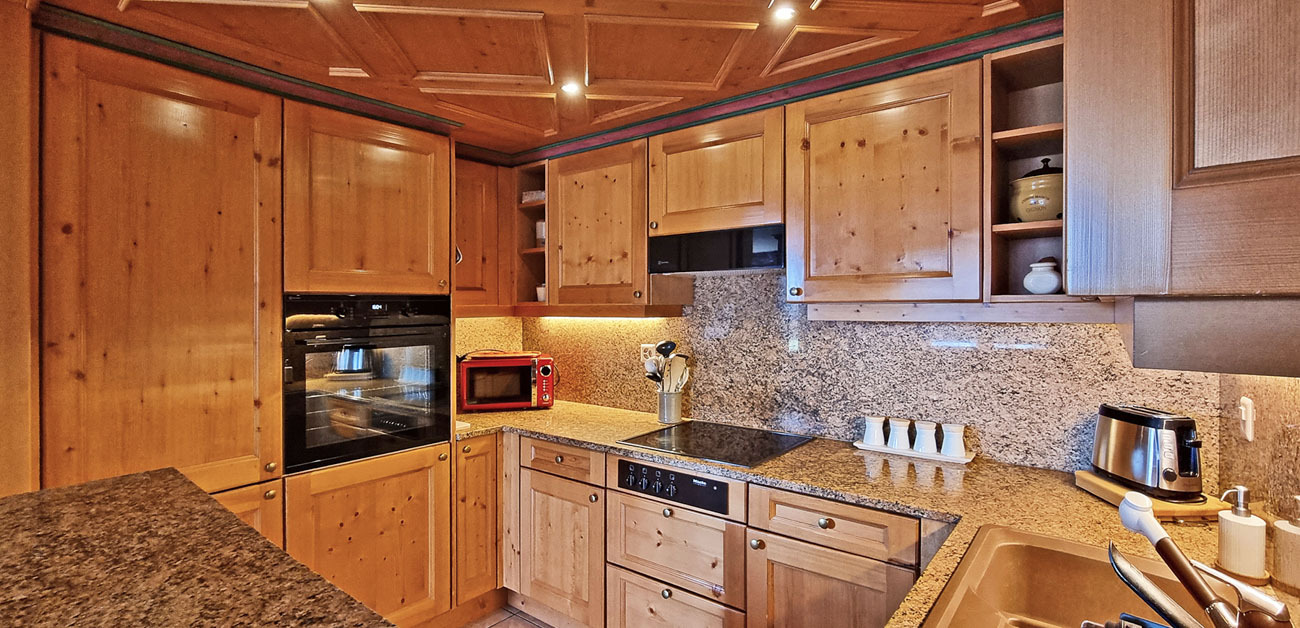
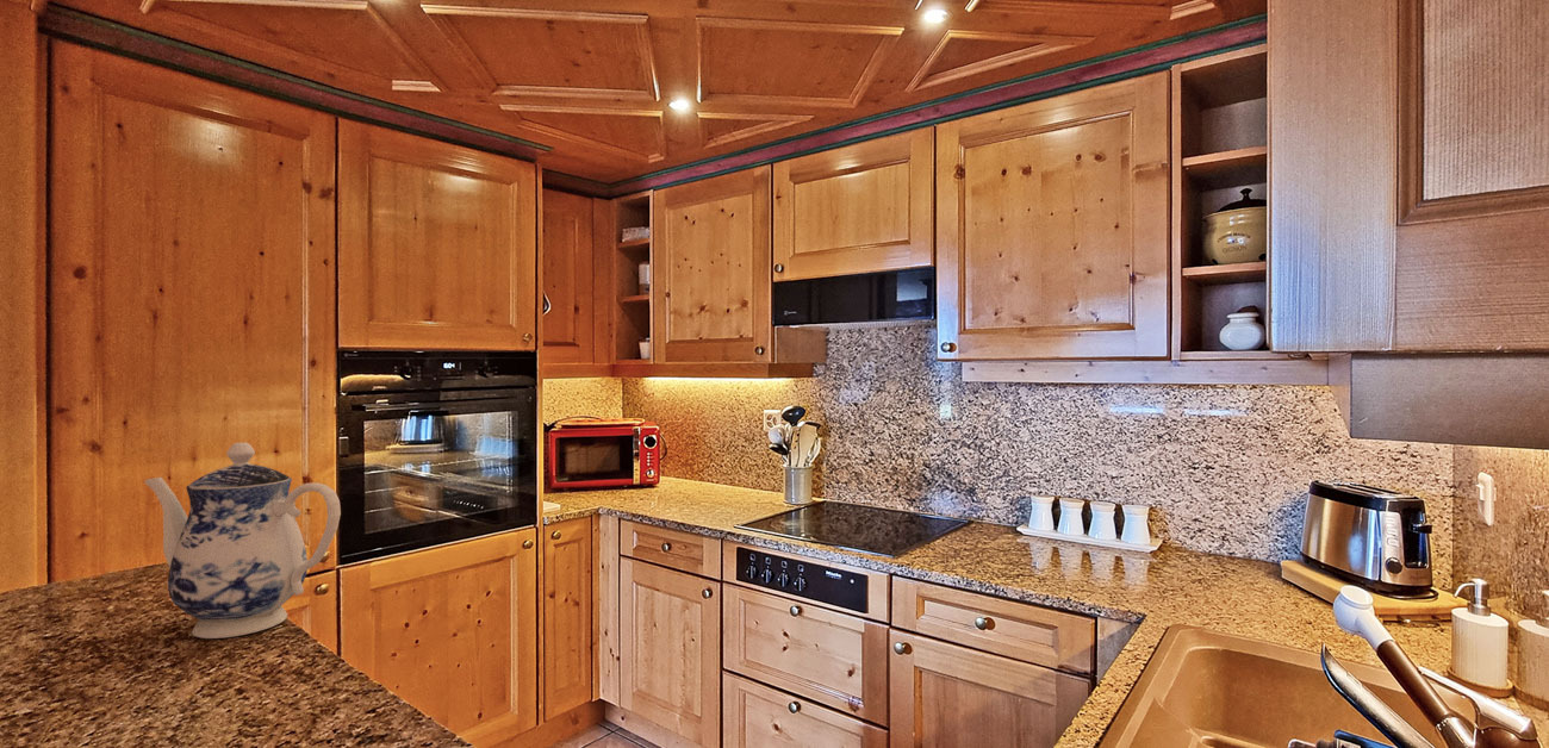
+ teapot (241, 534)
